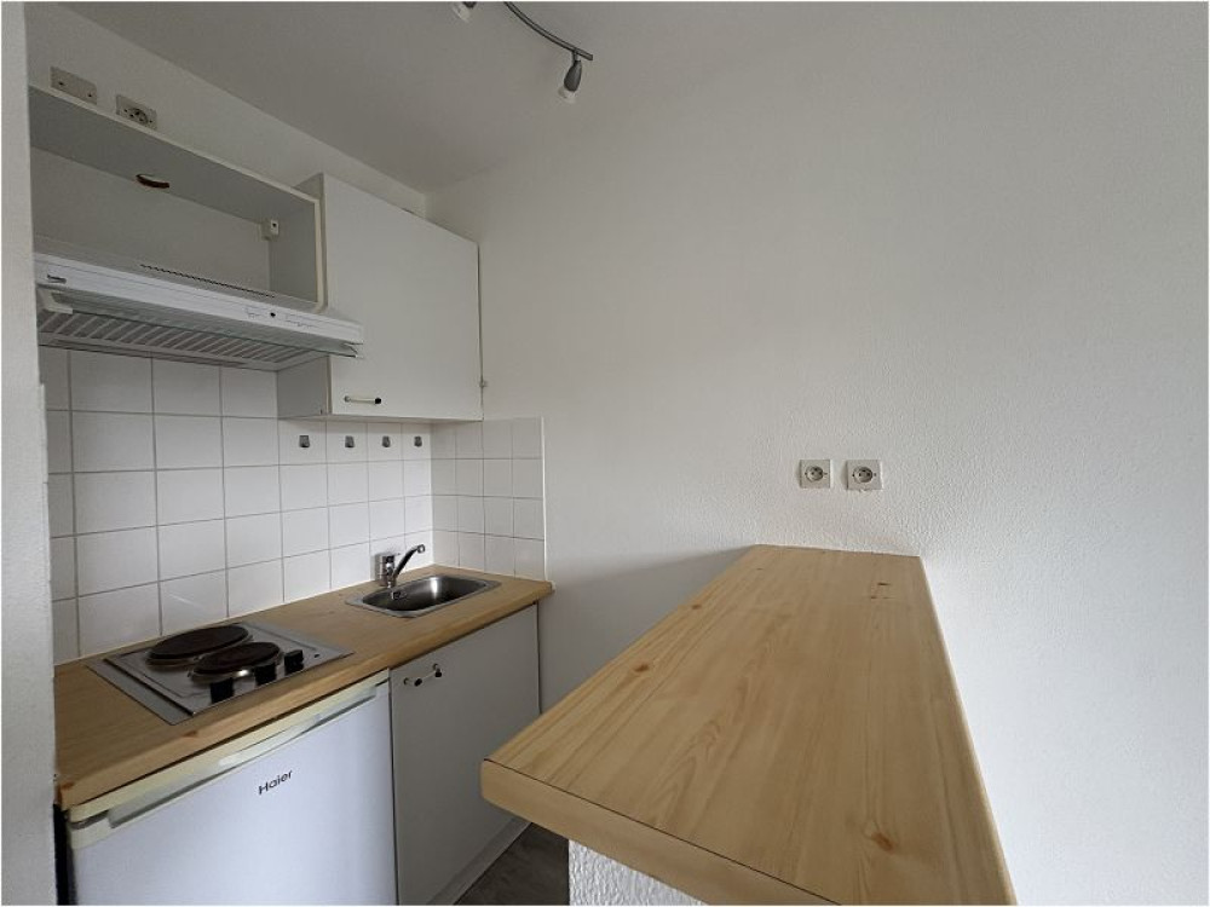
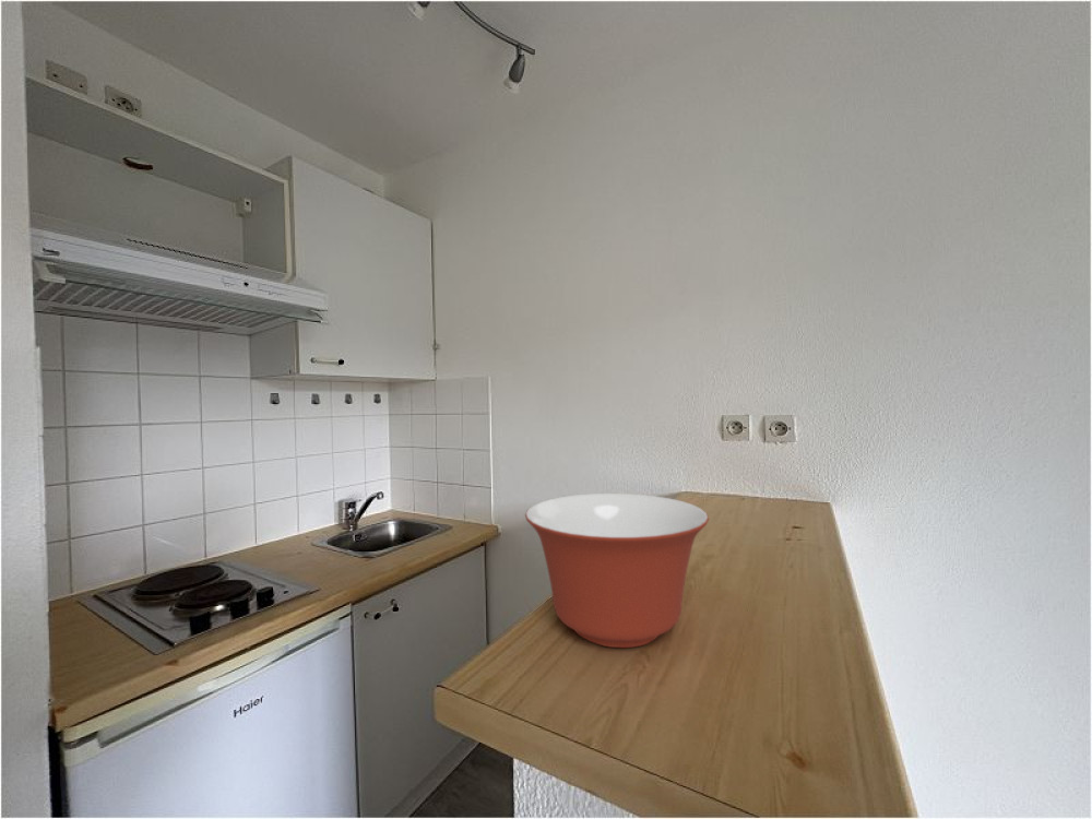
+ mixing bowl (615, 567)
